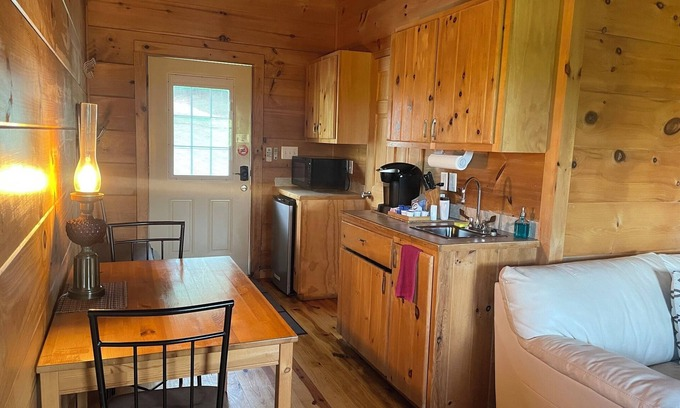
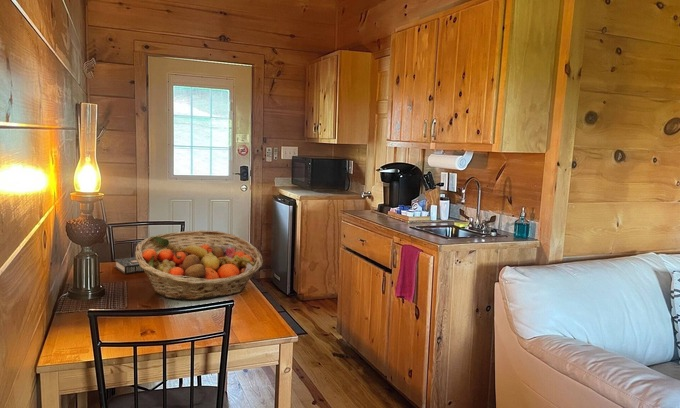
+ fruit basket (200, 263)
+ book (141, 268)
